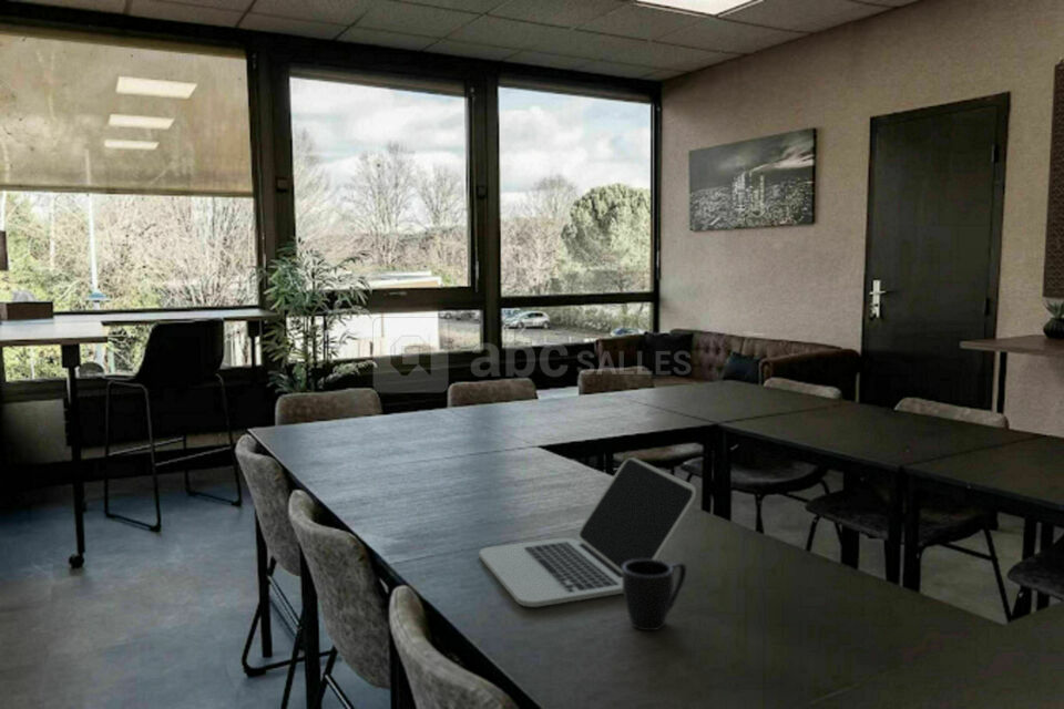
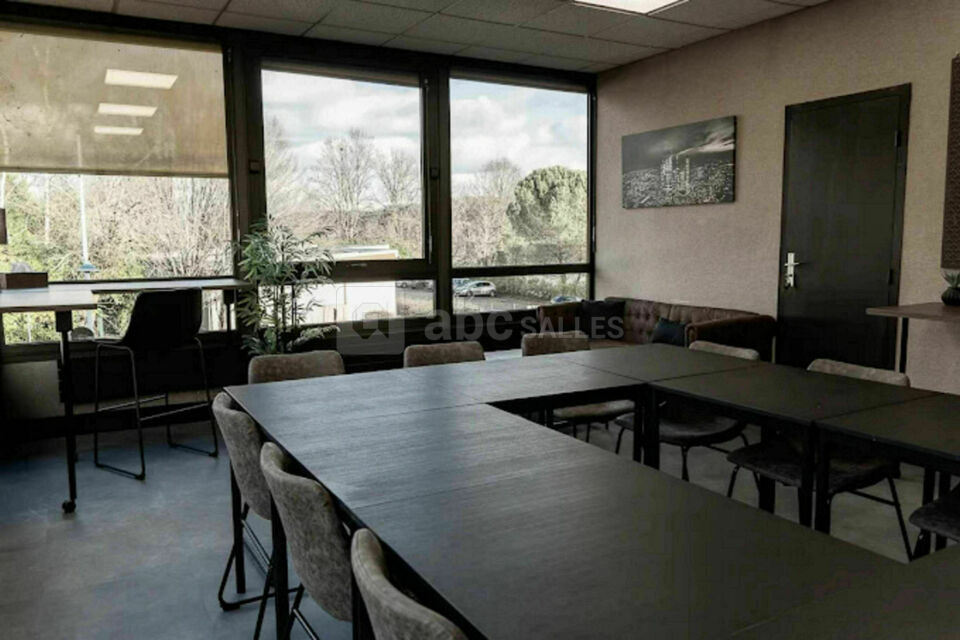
- mug (656, 593)
- laptop (583, 523)
